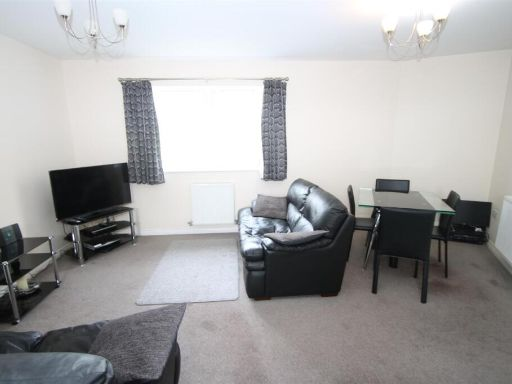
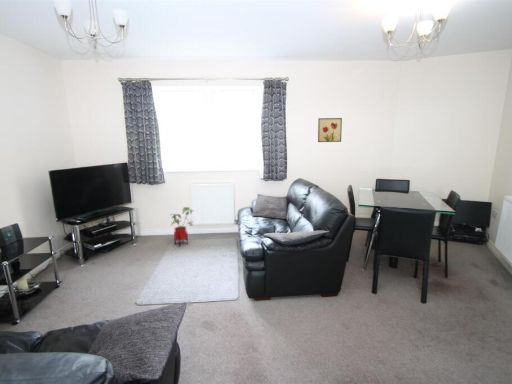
+ house plant (181, 226)
+ wall art (329, 130)
